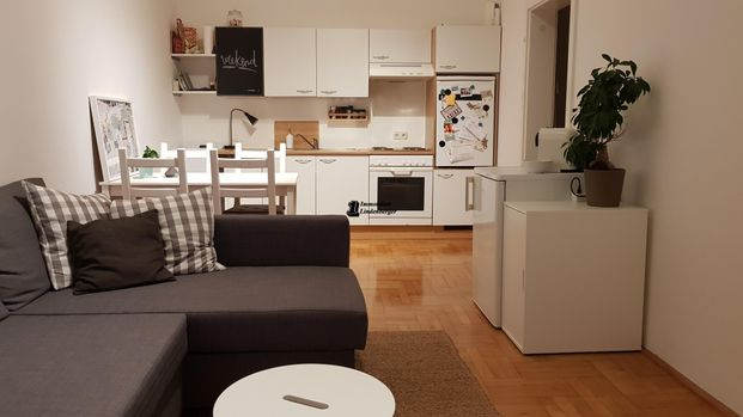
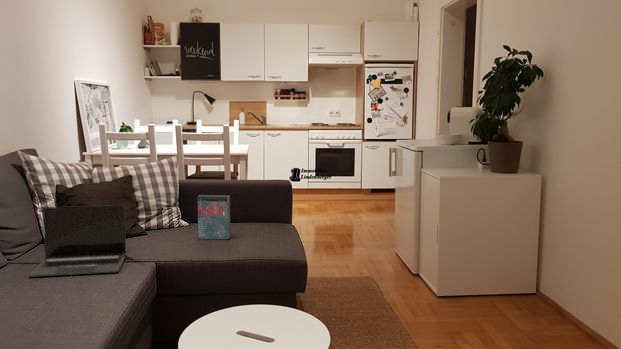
+ laptop (79, 239)
+ book (214, 217)
